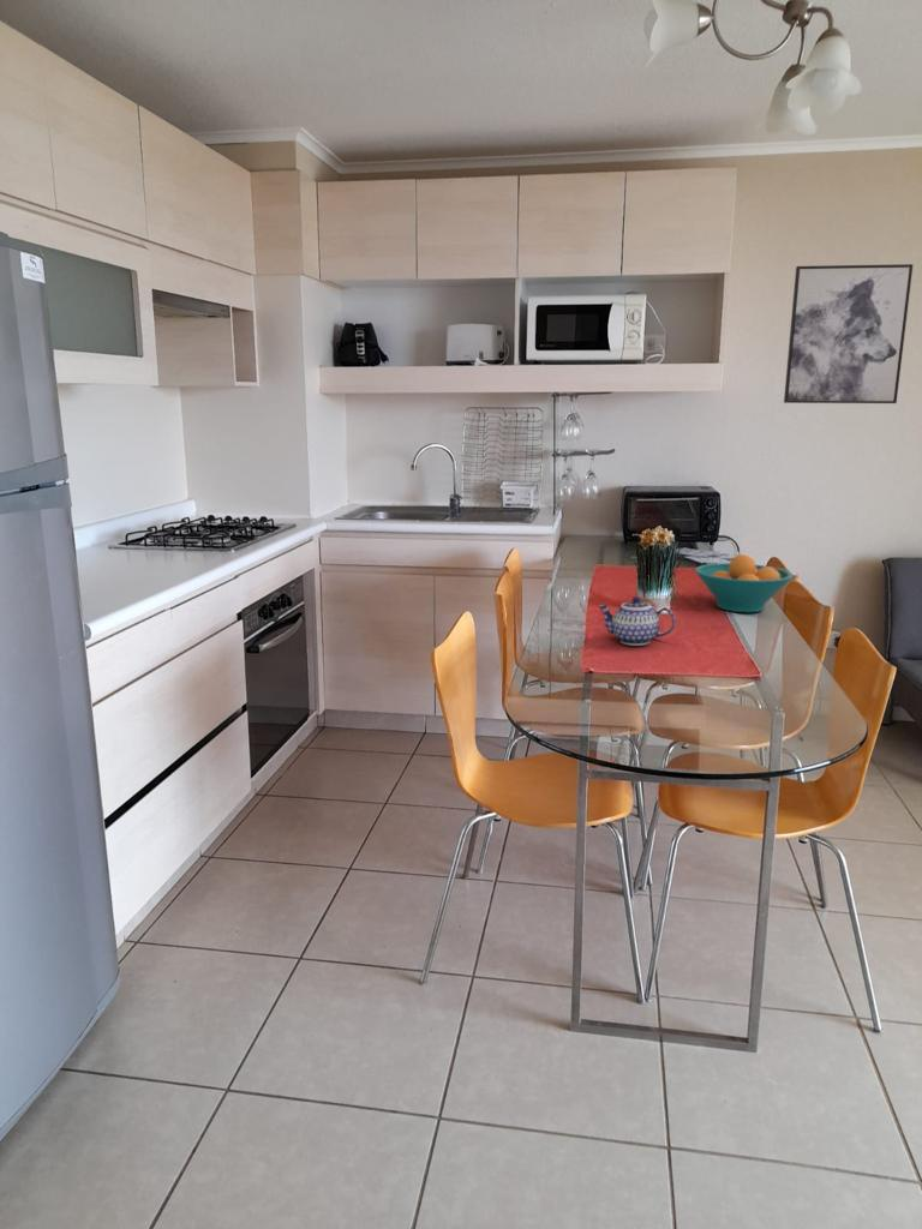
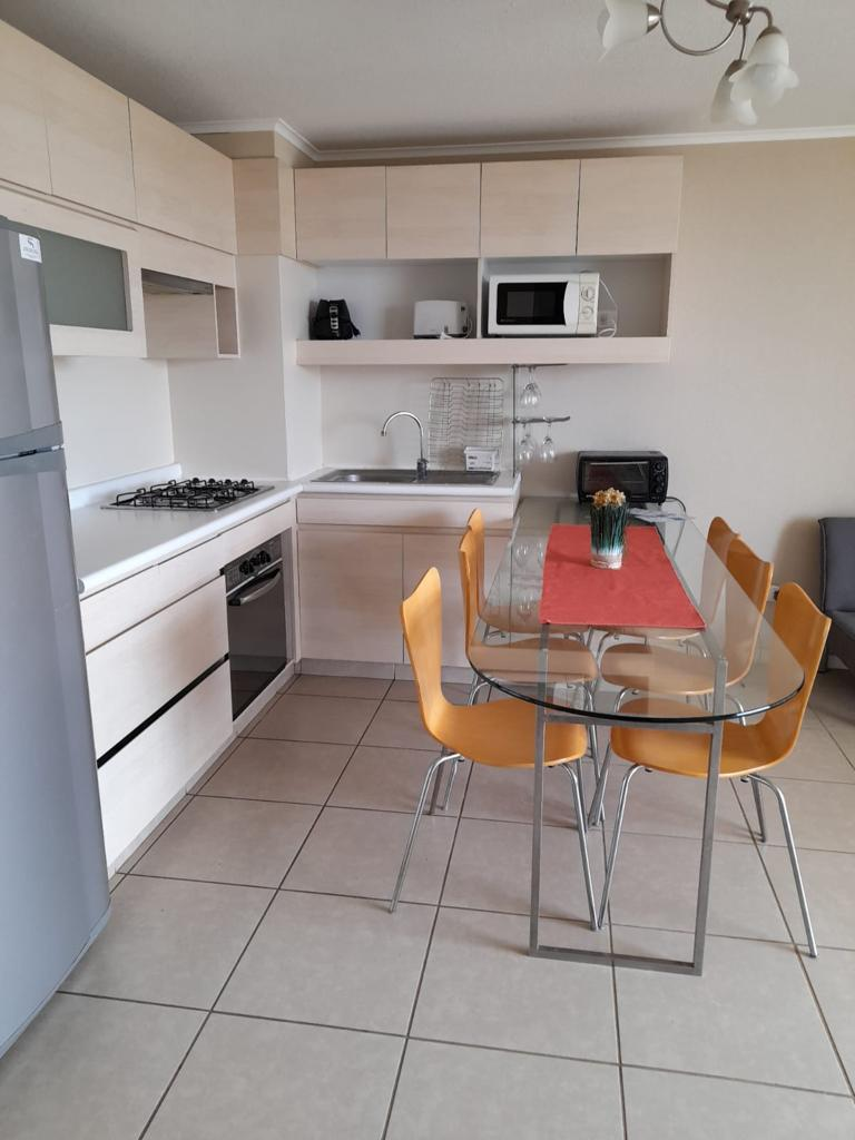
- fruit bowl (742, 581)
- wall art (846, 335)
- teapot (635, 619)
